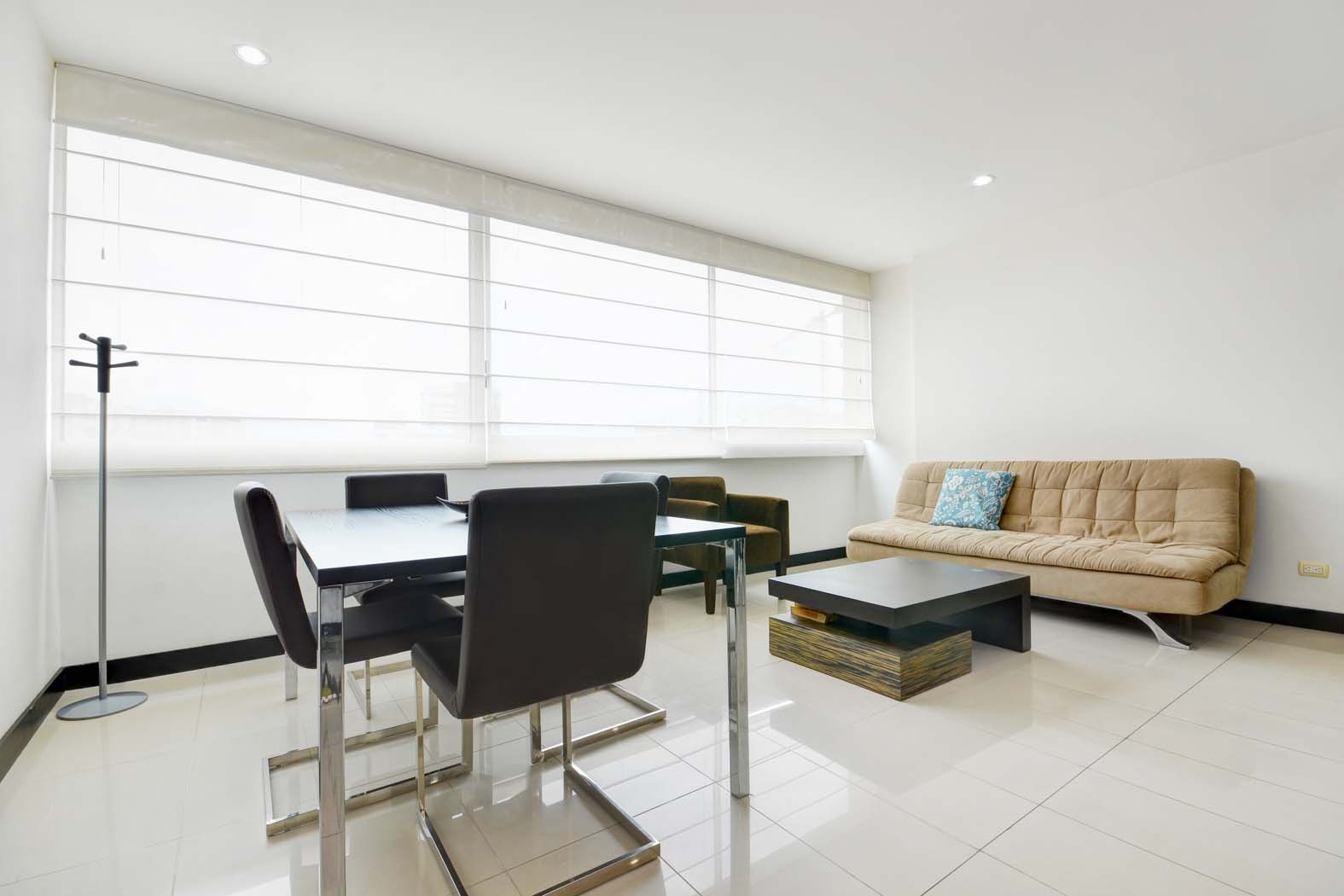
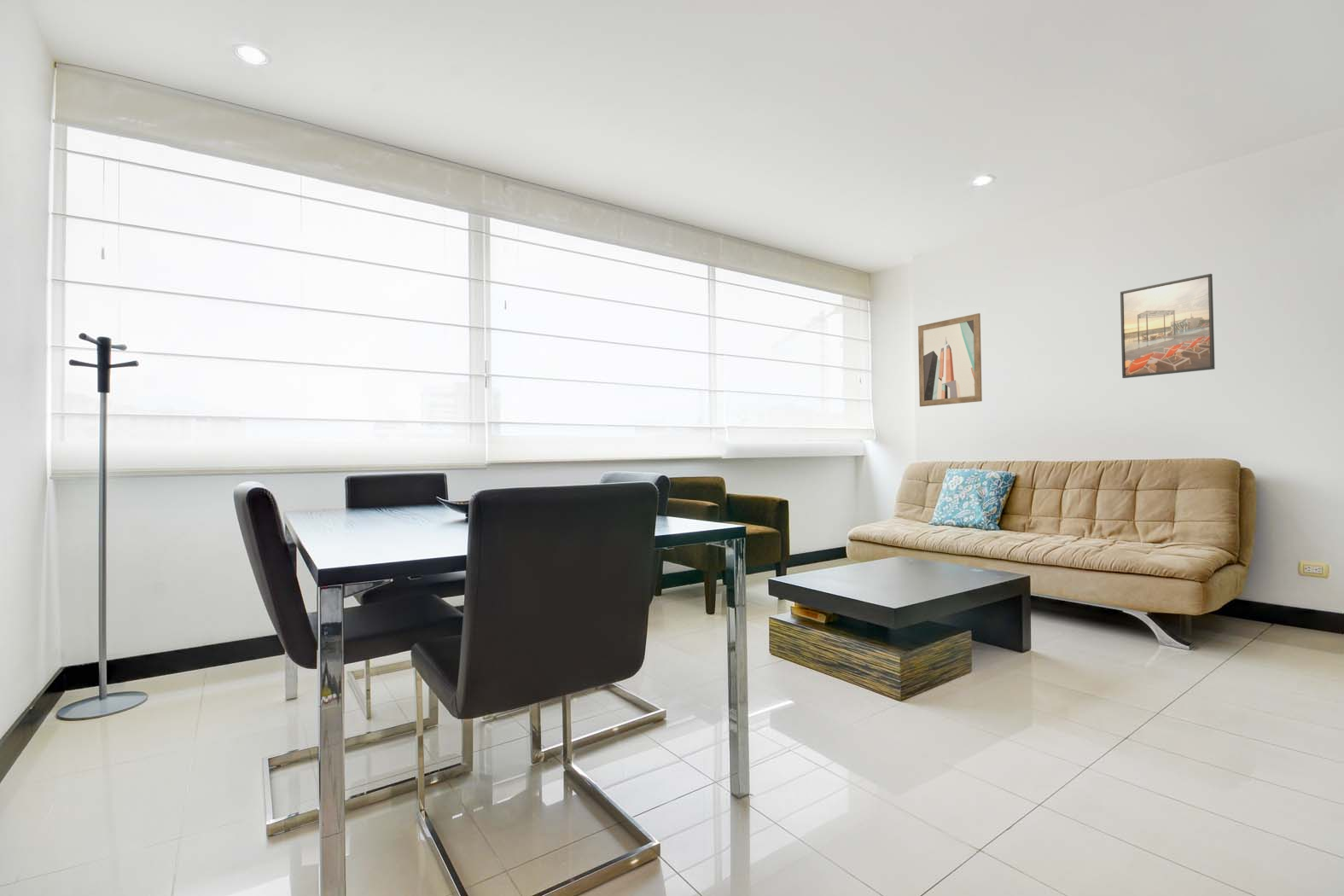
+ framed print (1165, 329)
+ wall art (948, 362)
